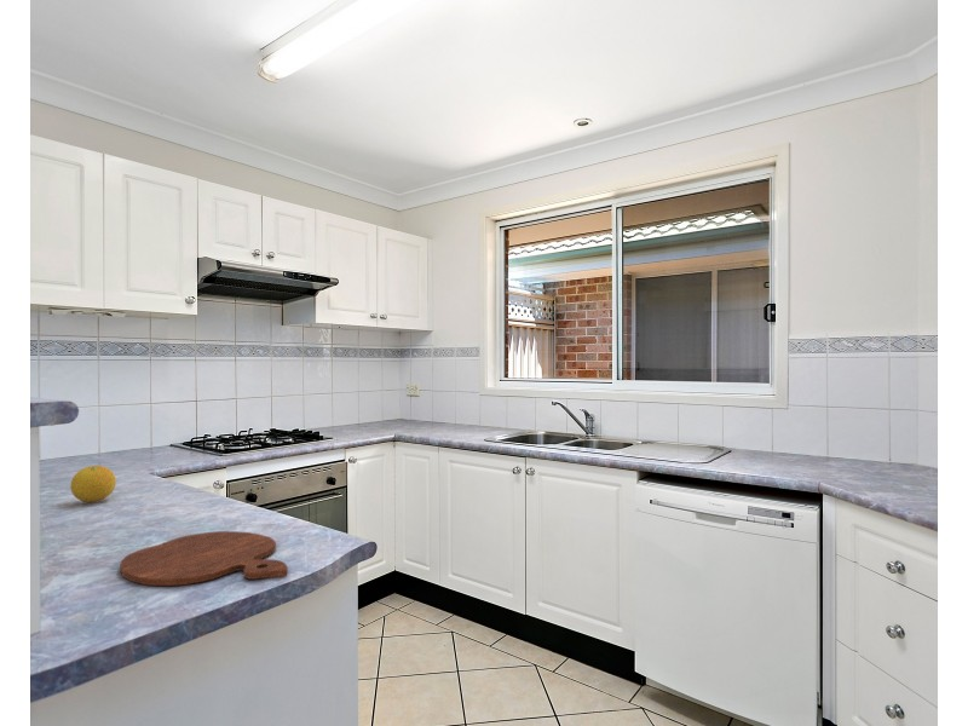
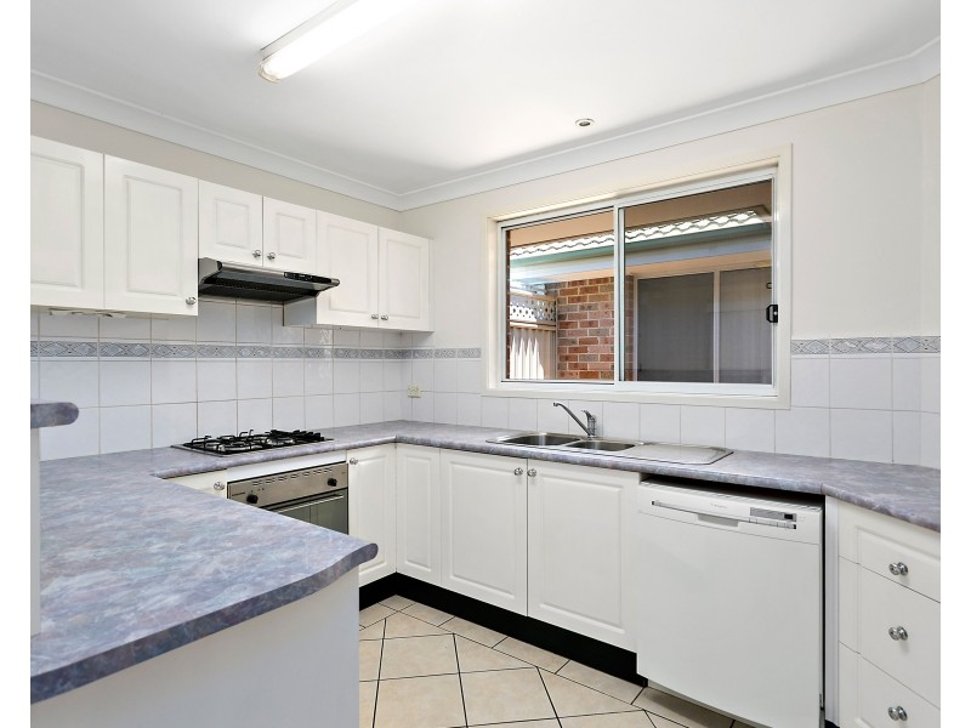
- fruit (93, 483)
- cutting board (218, 558)
